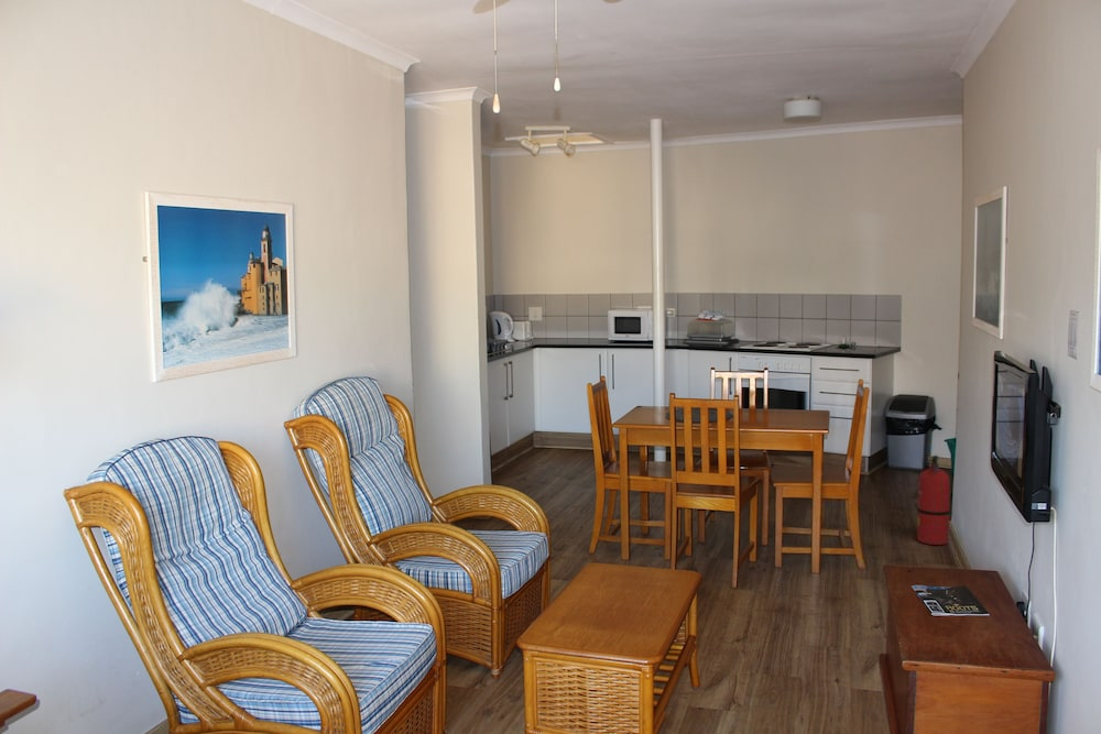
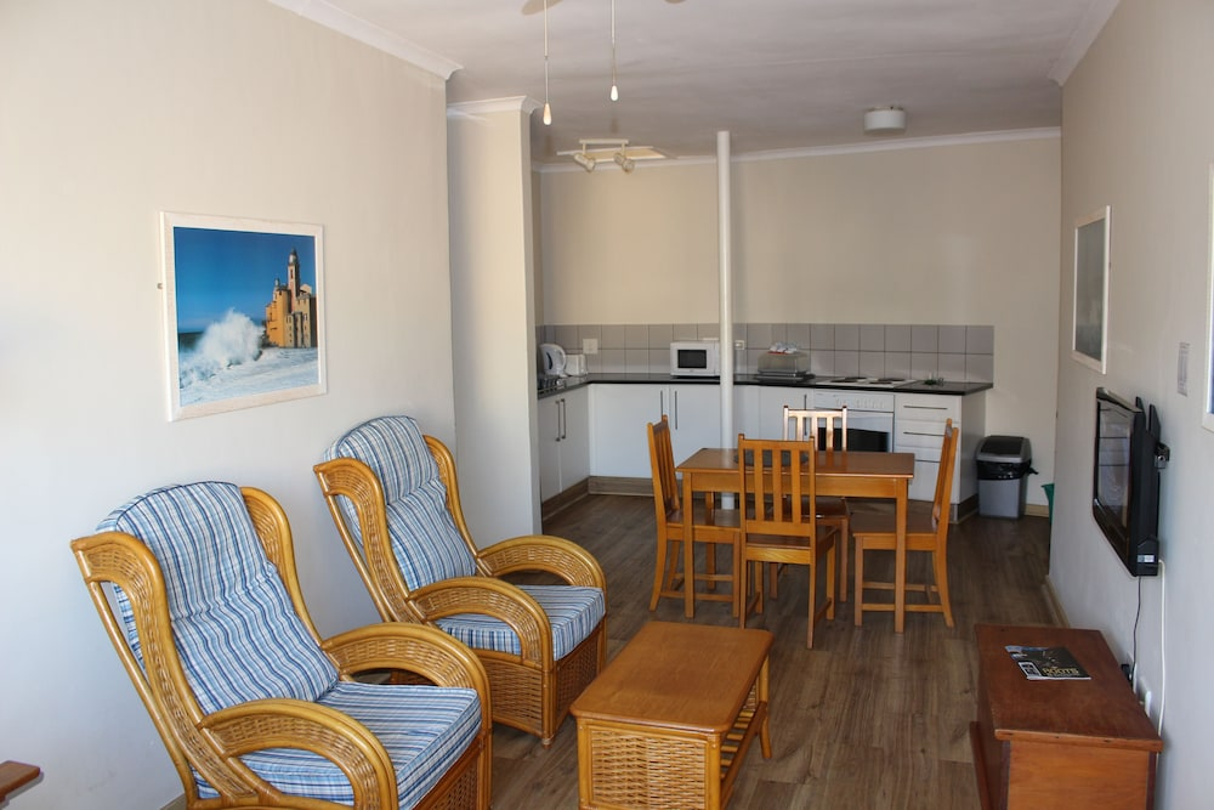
- fire extinguisher (934, 497)
